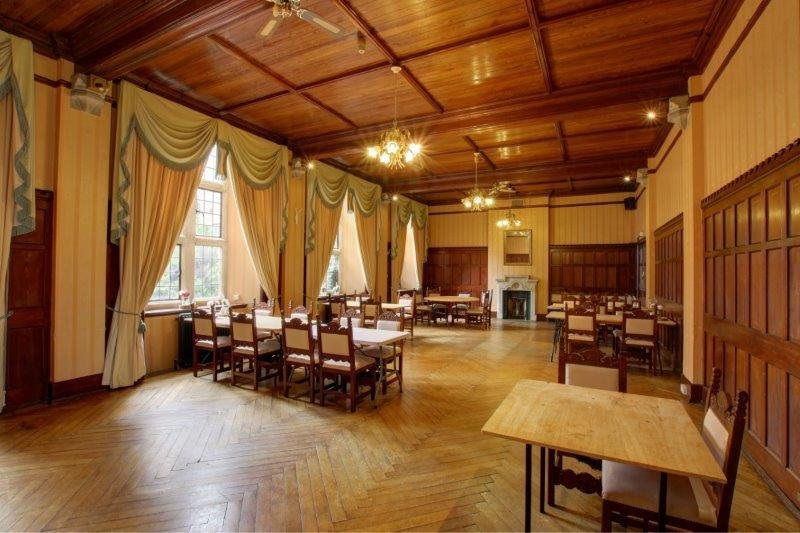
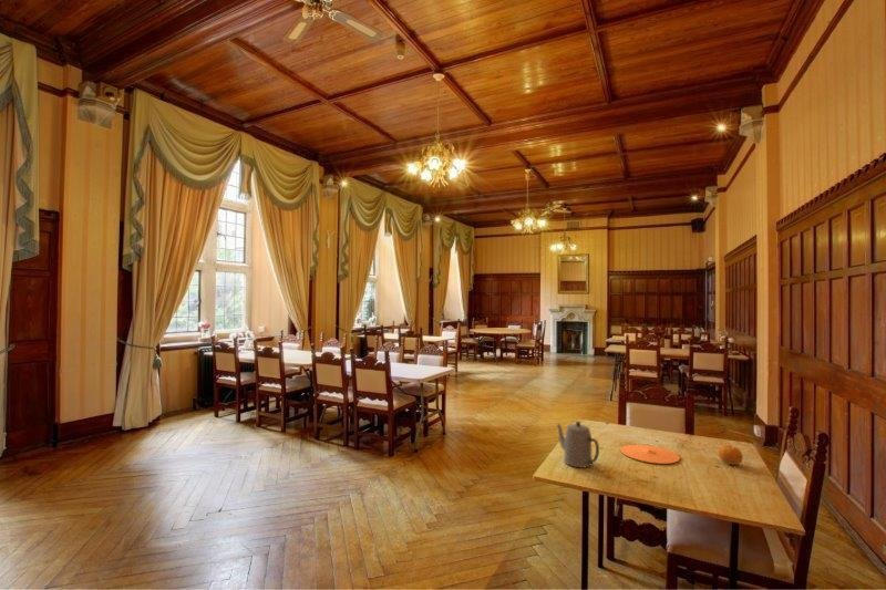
+ teapot (576, 441)
+ plate (649, 452)
+ fruit (730, 453)
